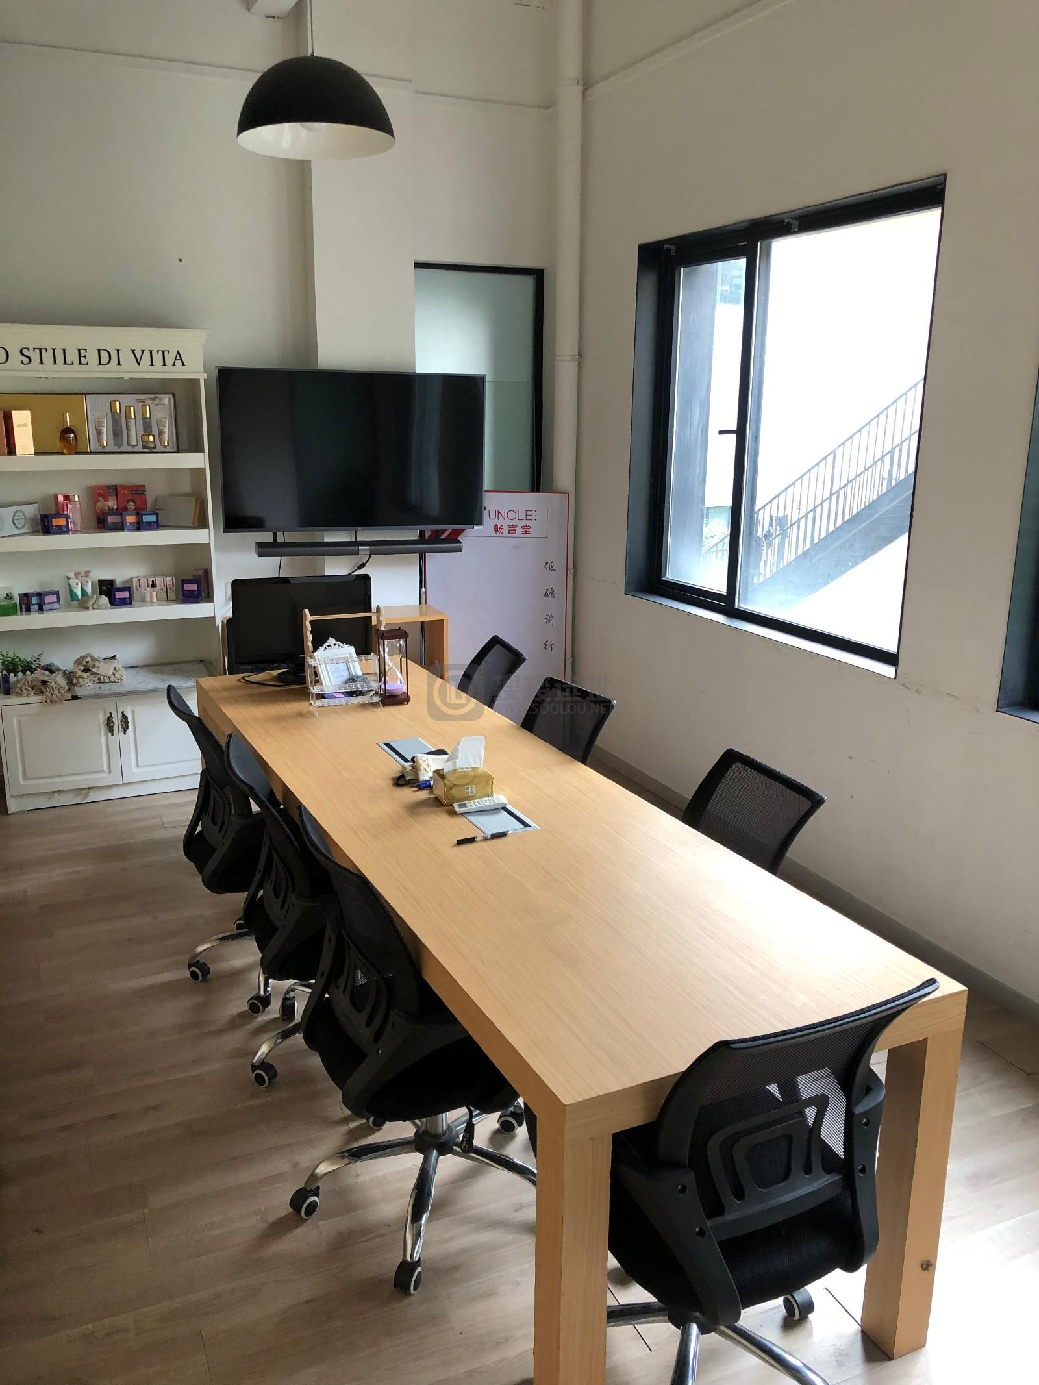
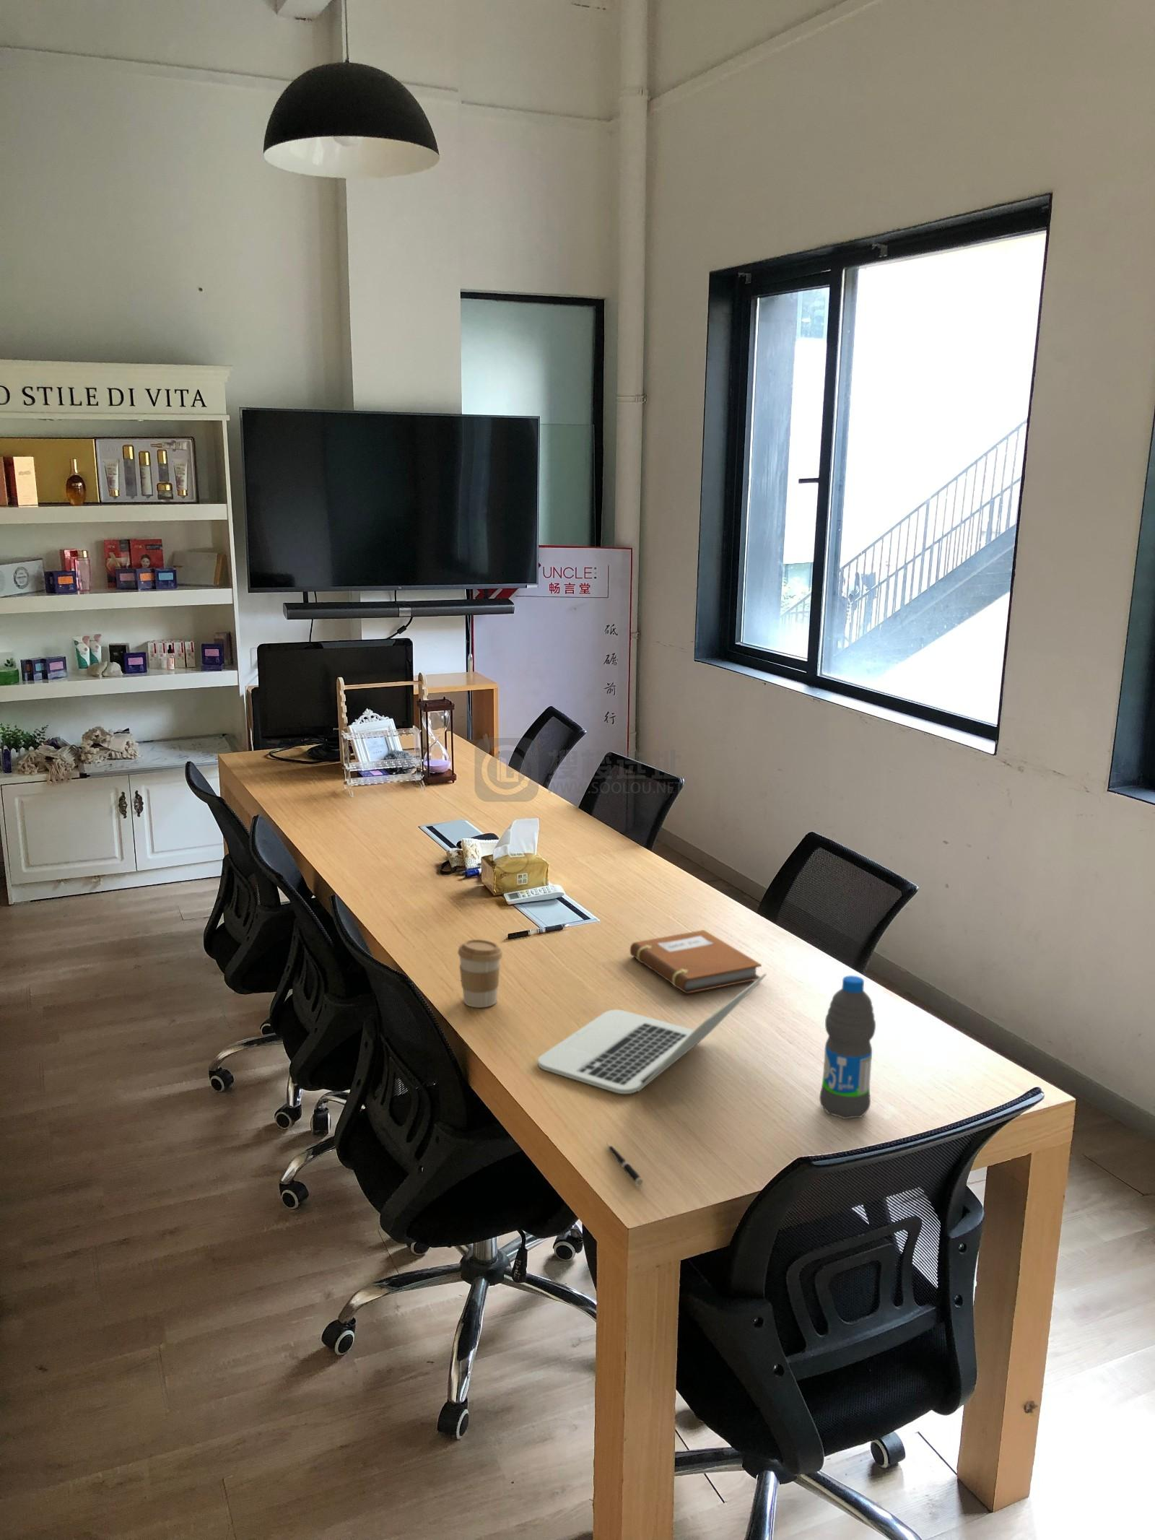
+ laptop (652, 1018)
+ pen (622, 1161)
+ water bottle (848, 1045)
+ notebook (693, 960)
+ coffee cup (480, 972)
